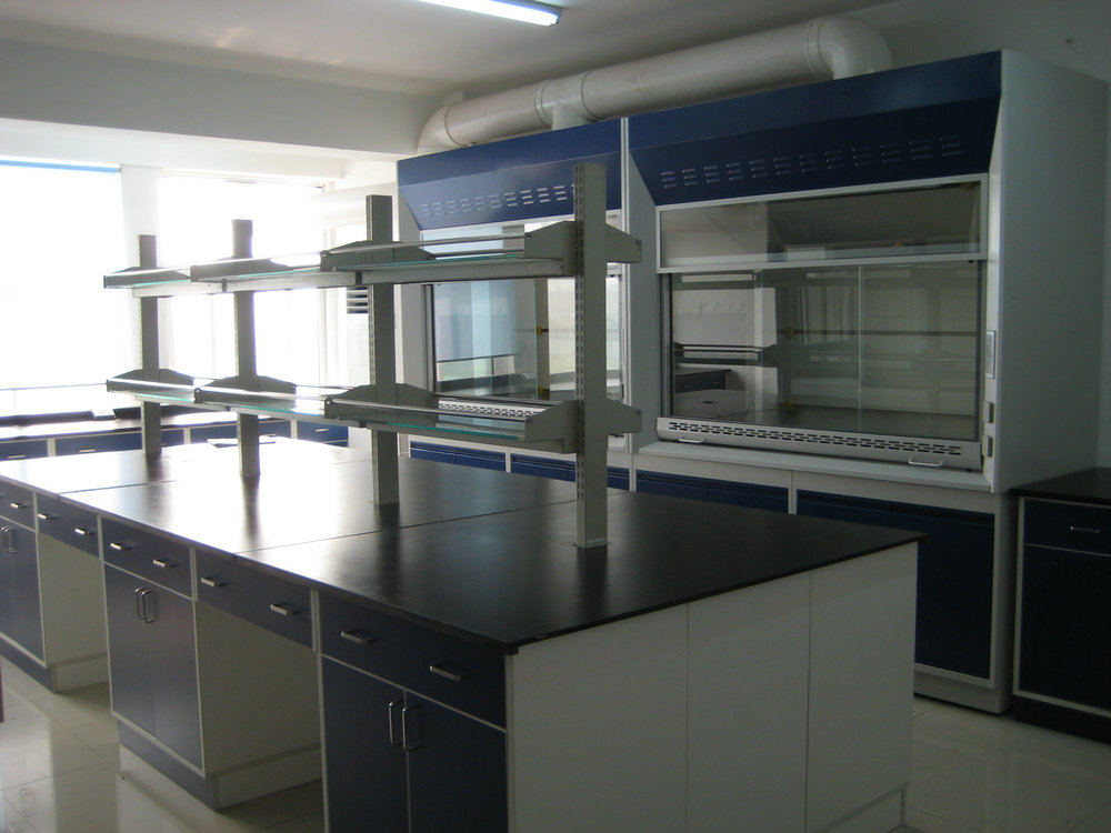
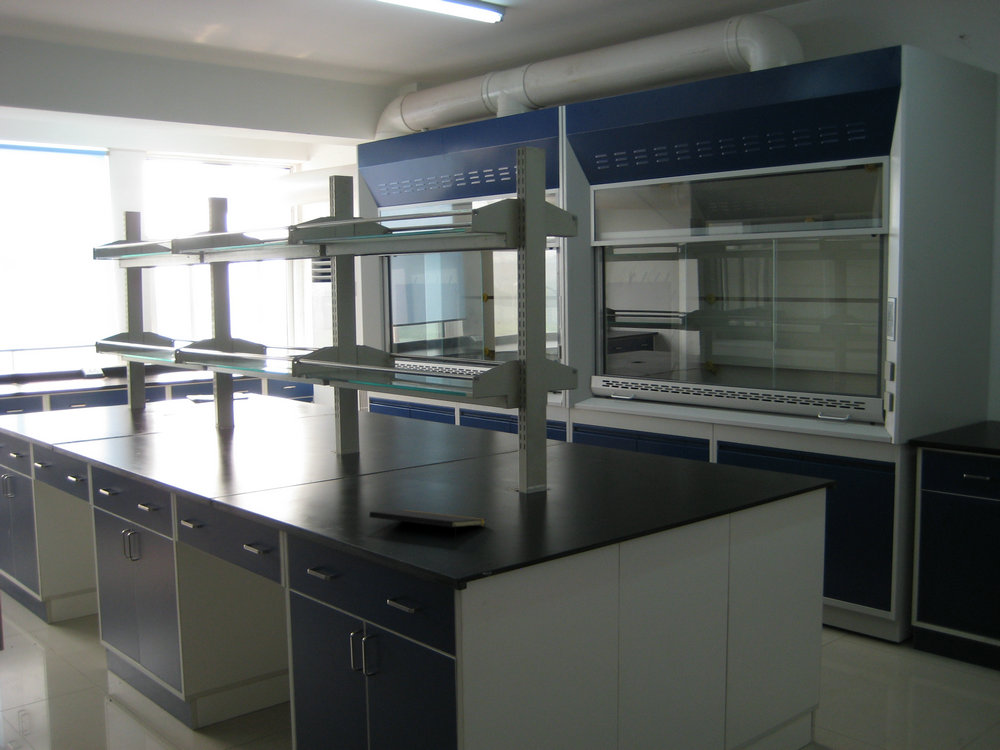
+ notepad (428, 518)
